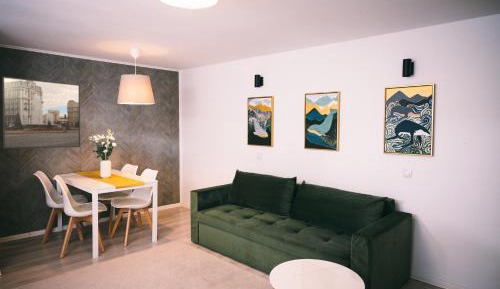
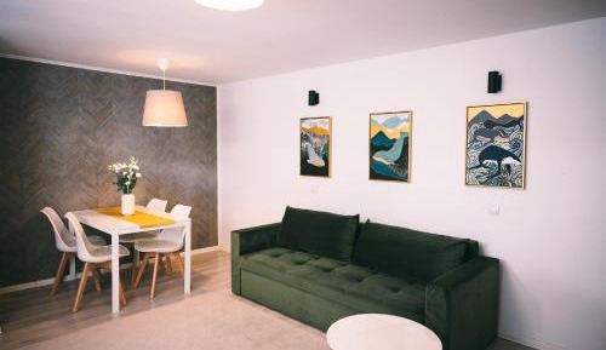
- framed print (44, 114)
